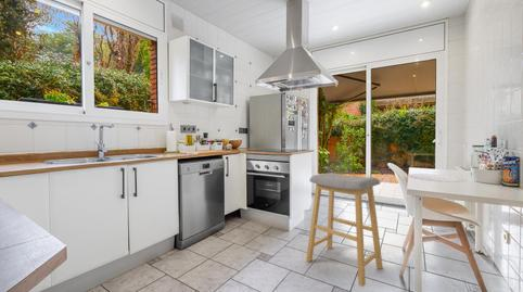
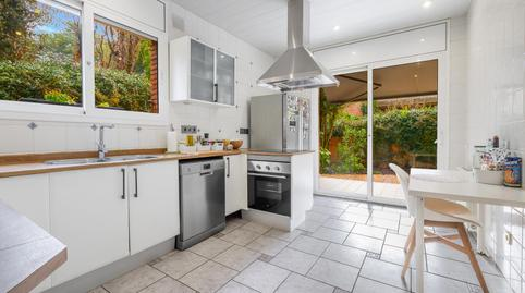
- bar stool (343, 219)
